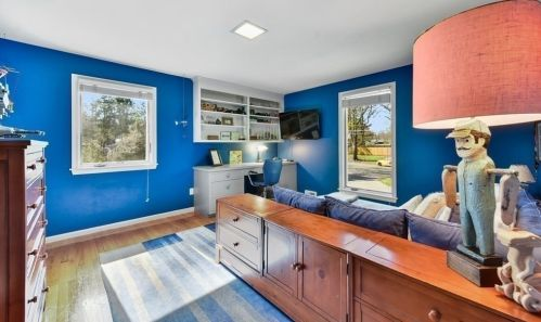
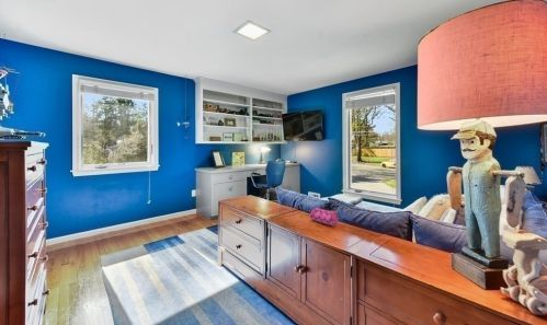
+ pencil case (323, 216)
